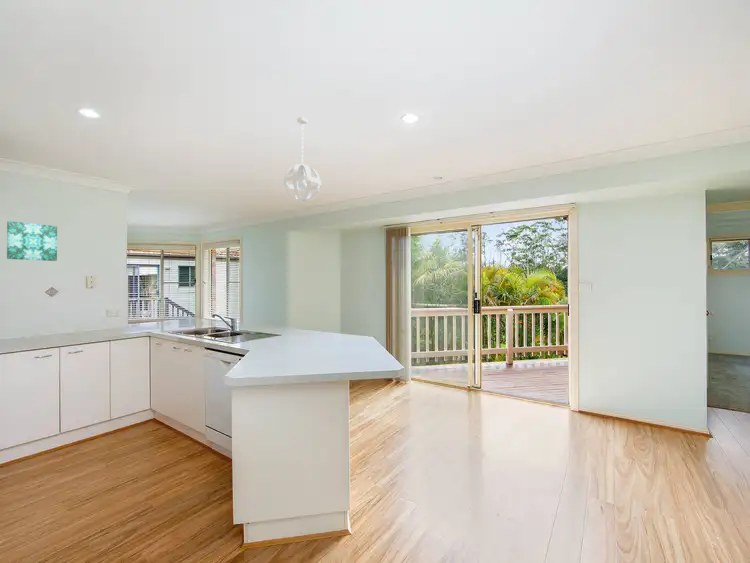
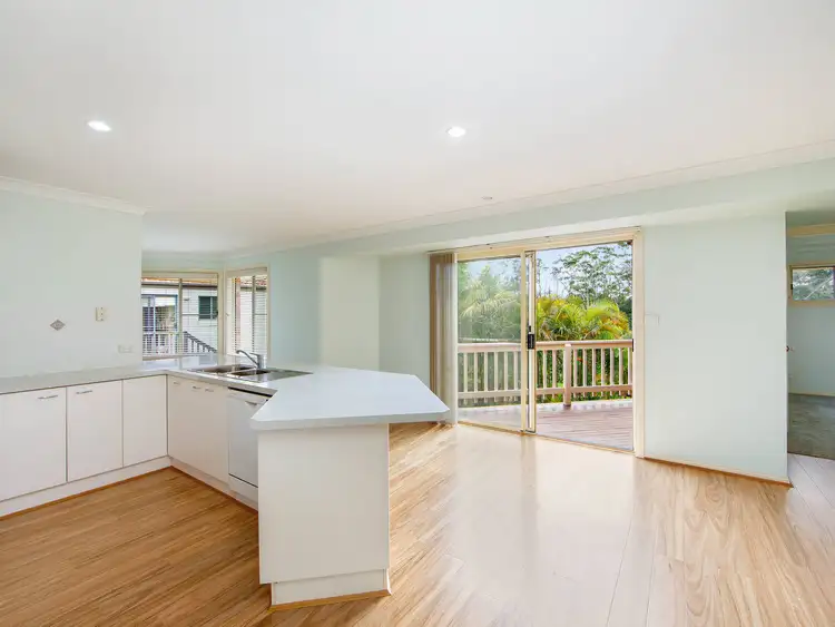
- wall art (32, 241)
- pendant light (302, 161)
